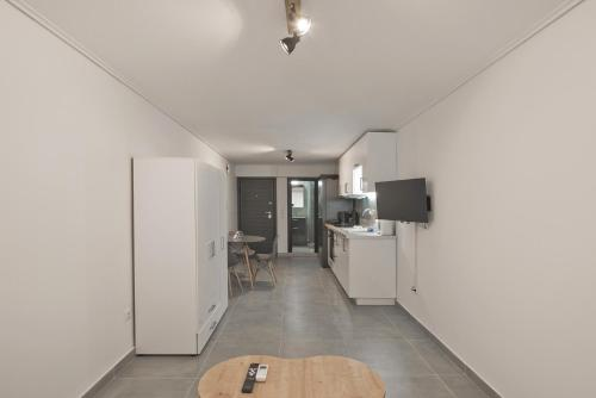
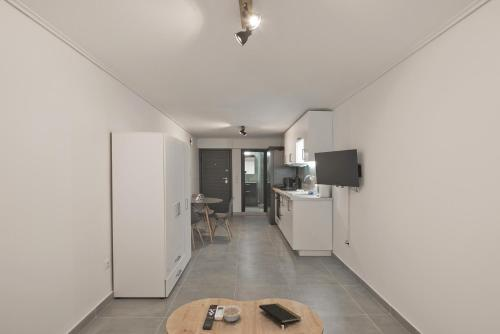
+ notepad (279, 312)
+ legume (231, 314)
